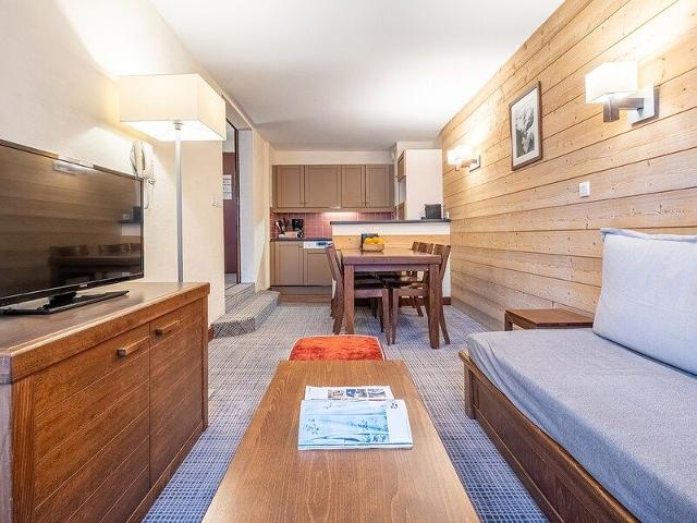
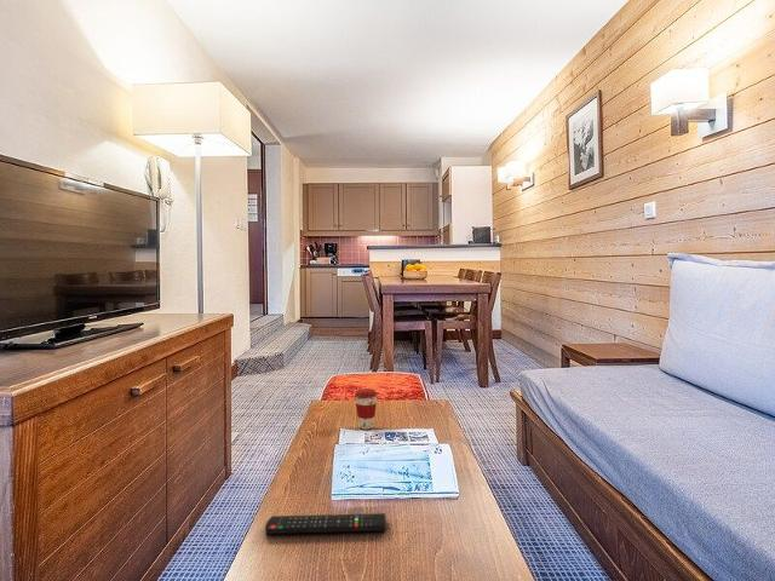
+ coffee cup (366, 408)
+ remote control (326, 524)
